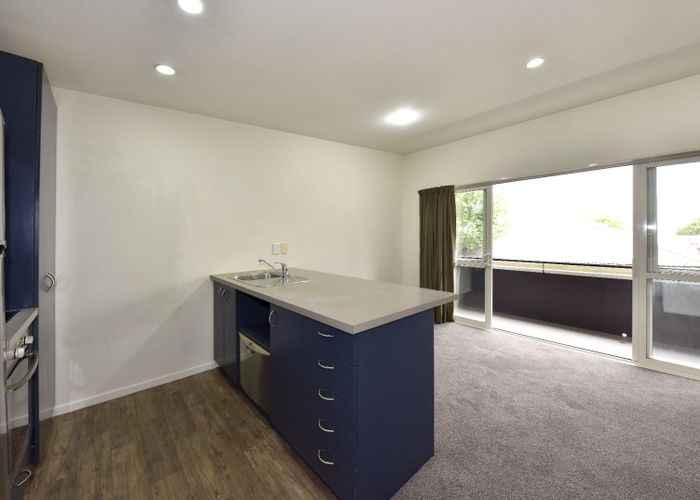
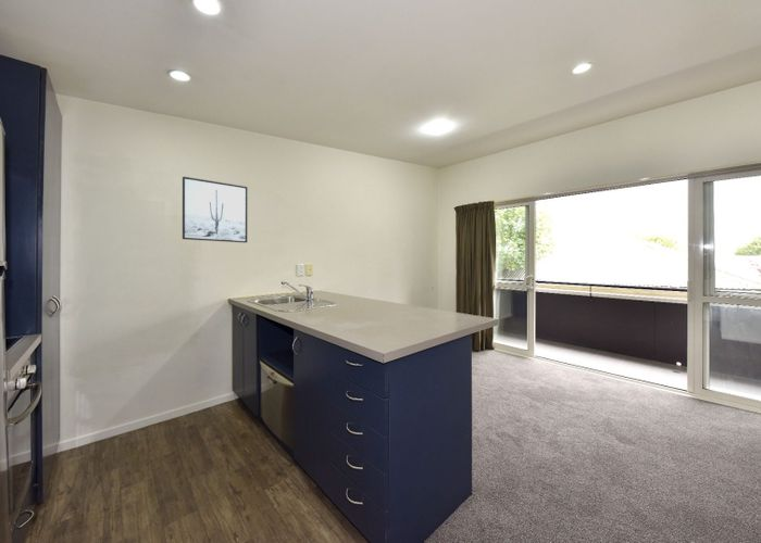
+ wall art (216, 211)
